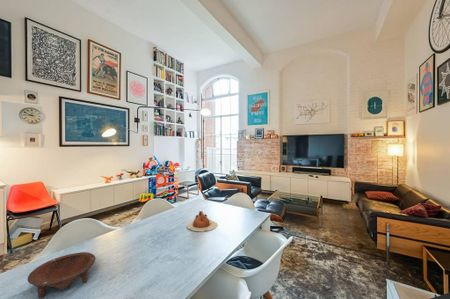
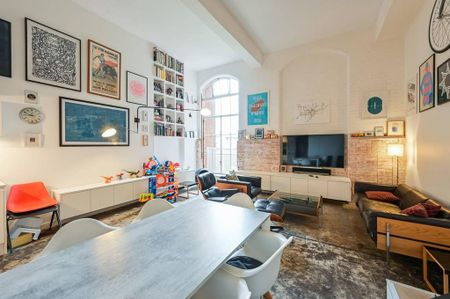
- bowl (64, 272)
- teapot (202, 218)
